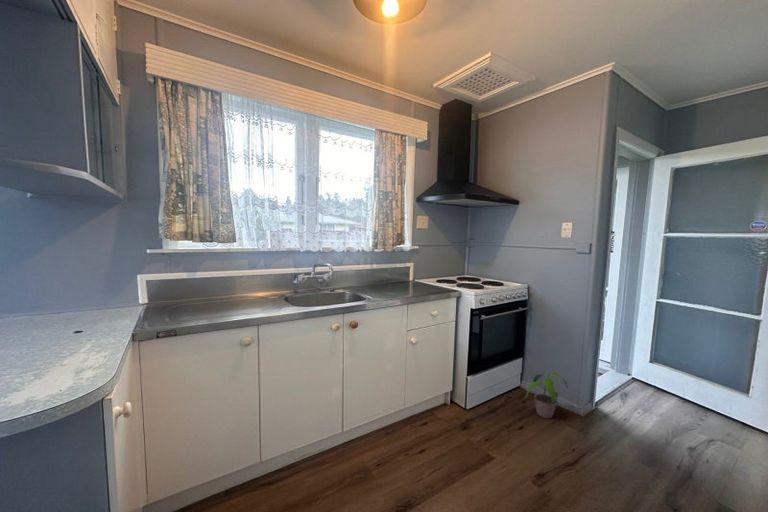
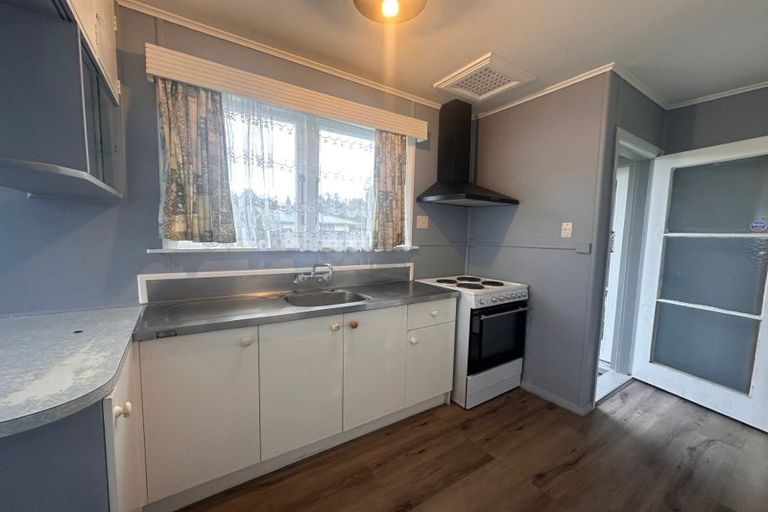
- potted plant (545, 394)
